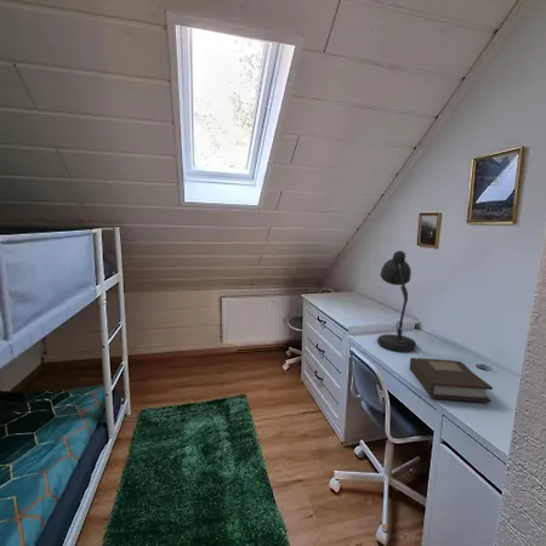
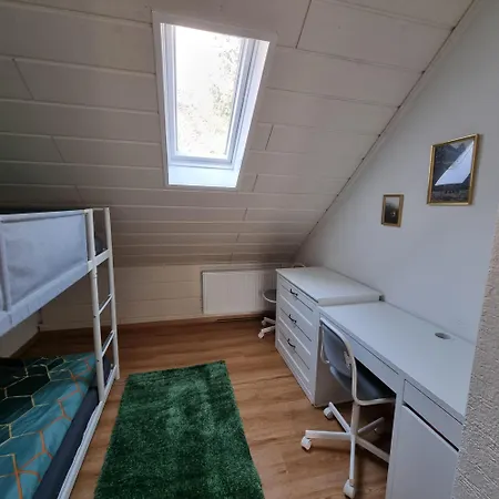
- desk lamp (402, 292)
- book (447, 377)
